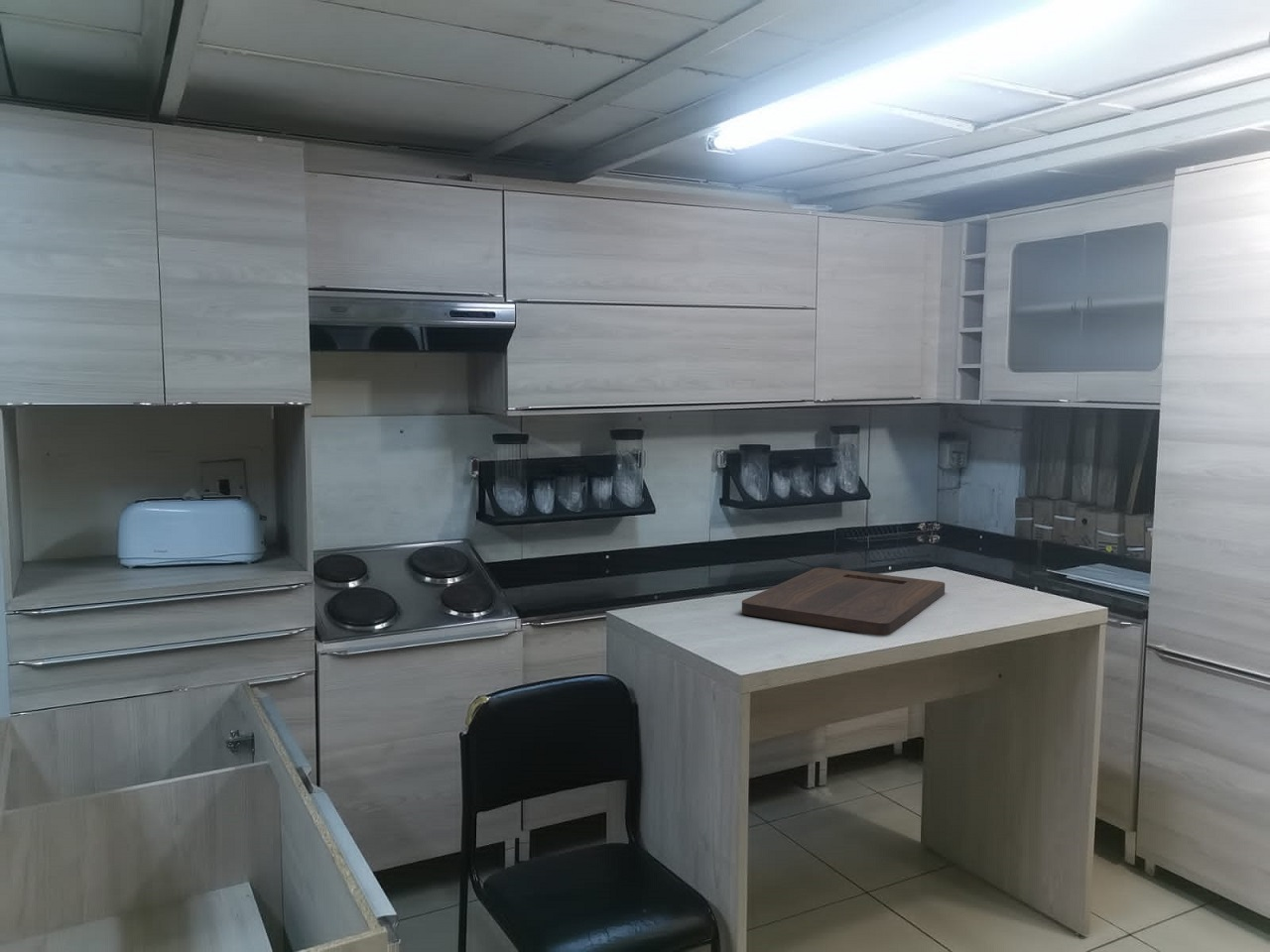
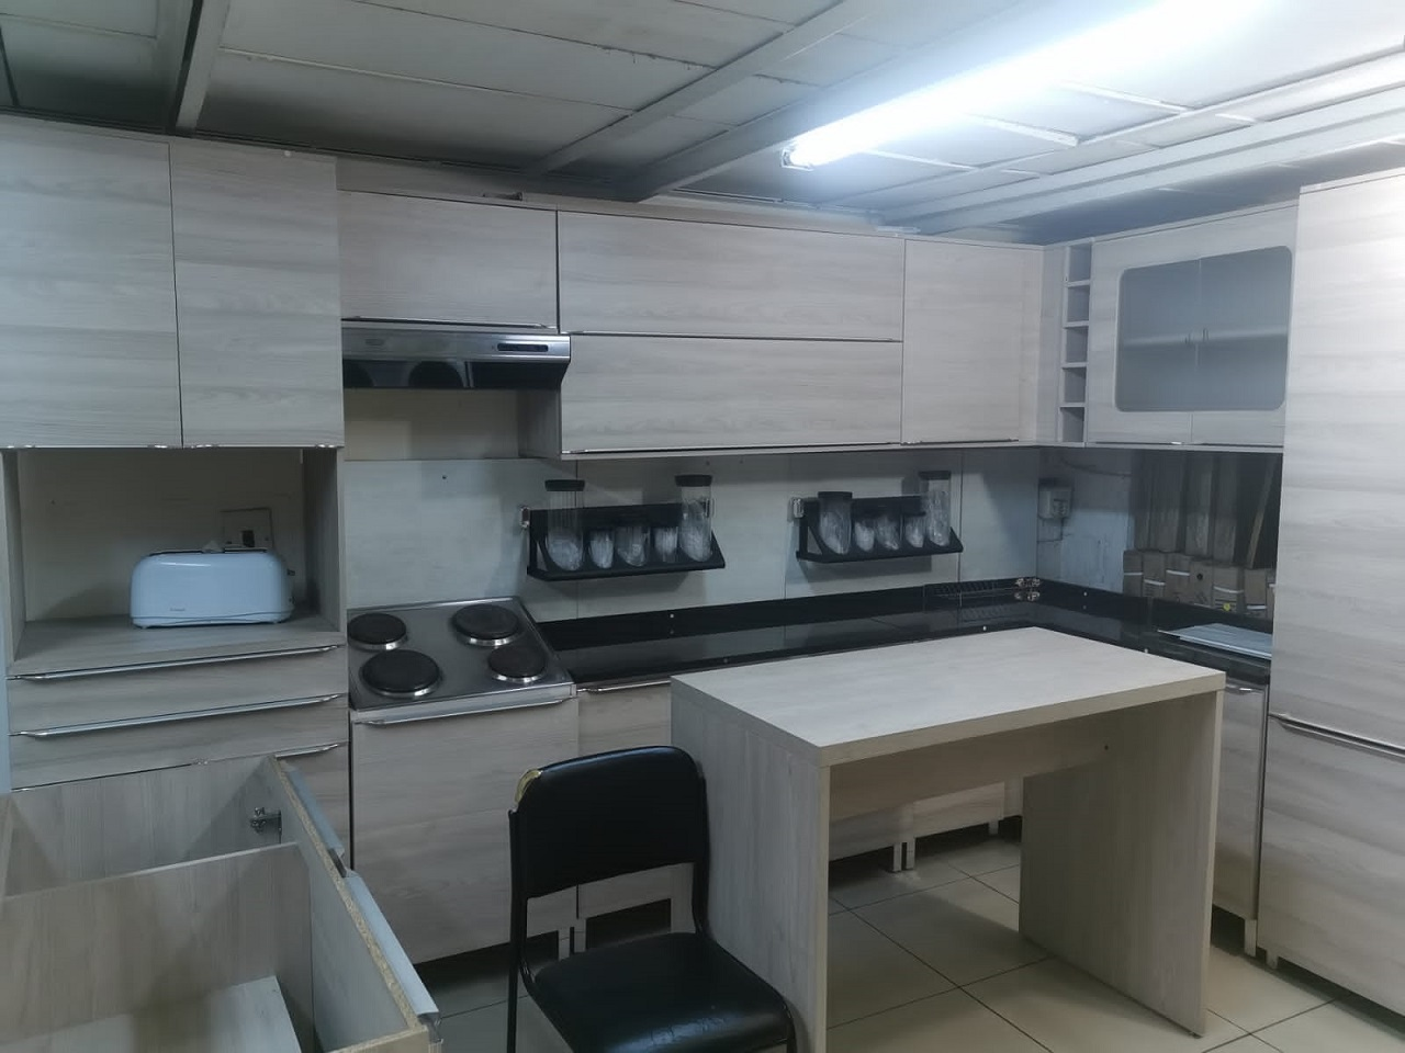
- cutting board (847, 597)
